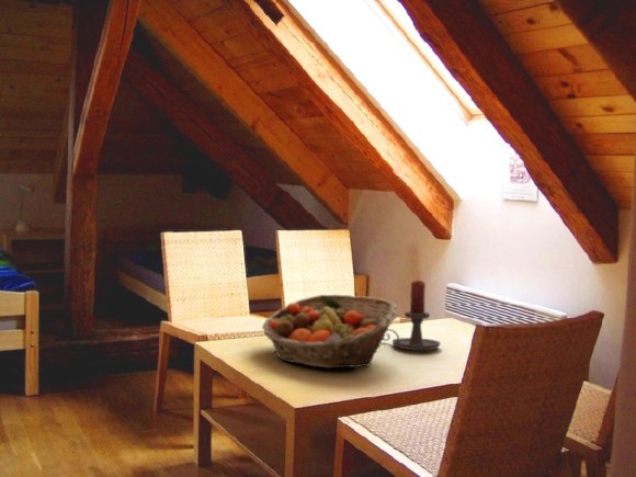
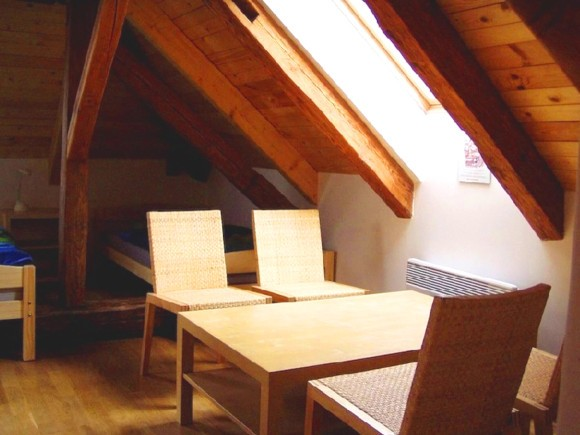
- candle holder (410, 313)
- fruit basket (329, 329)
